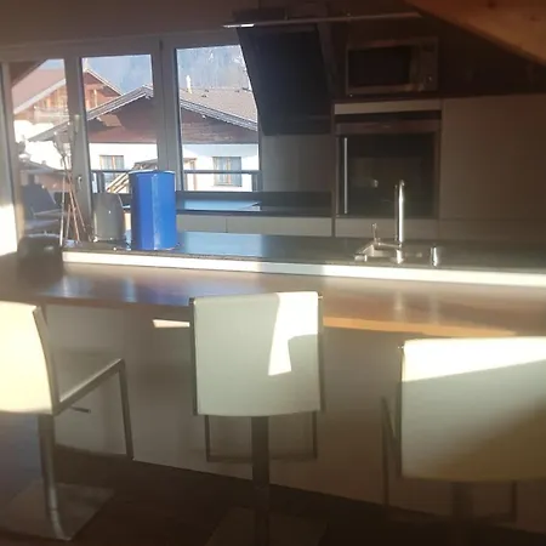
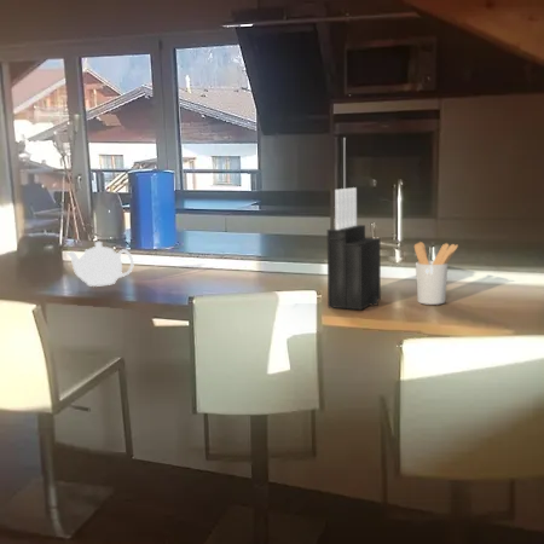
+ utensil holder (436, 271)
+ teapot (99, 262)
+ knife block (358, 247)
